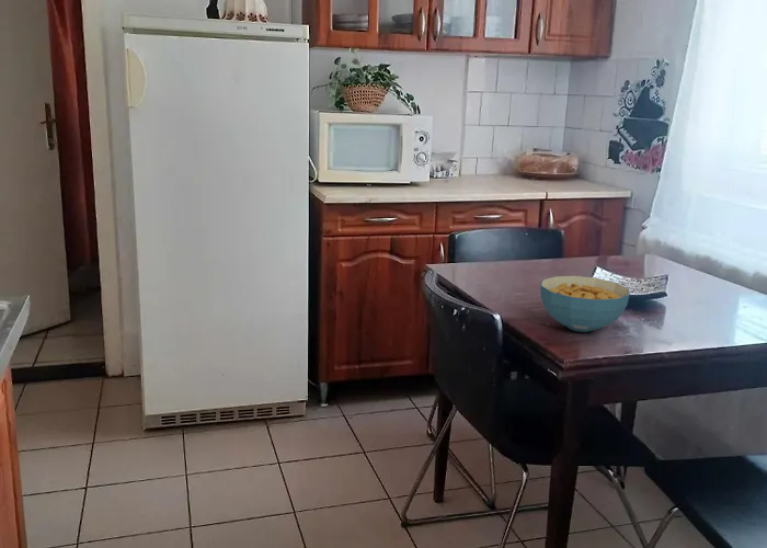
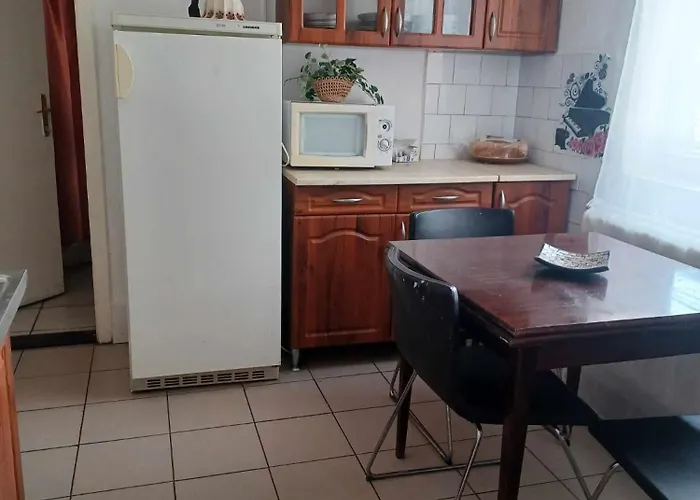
- cereal bowl (582, 307)
